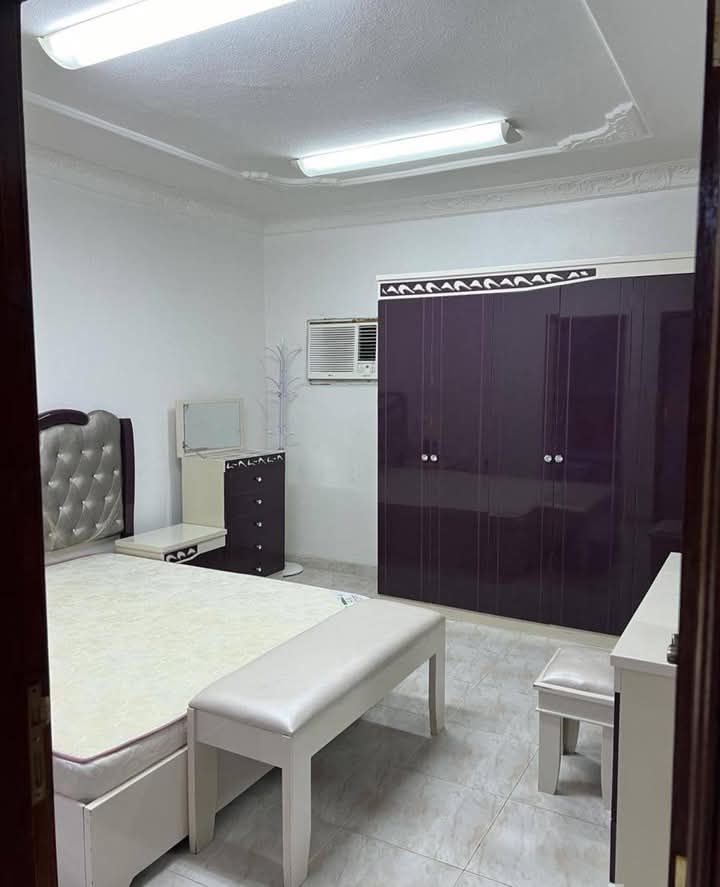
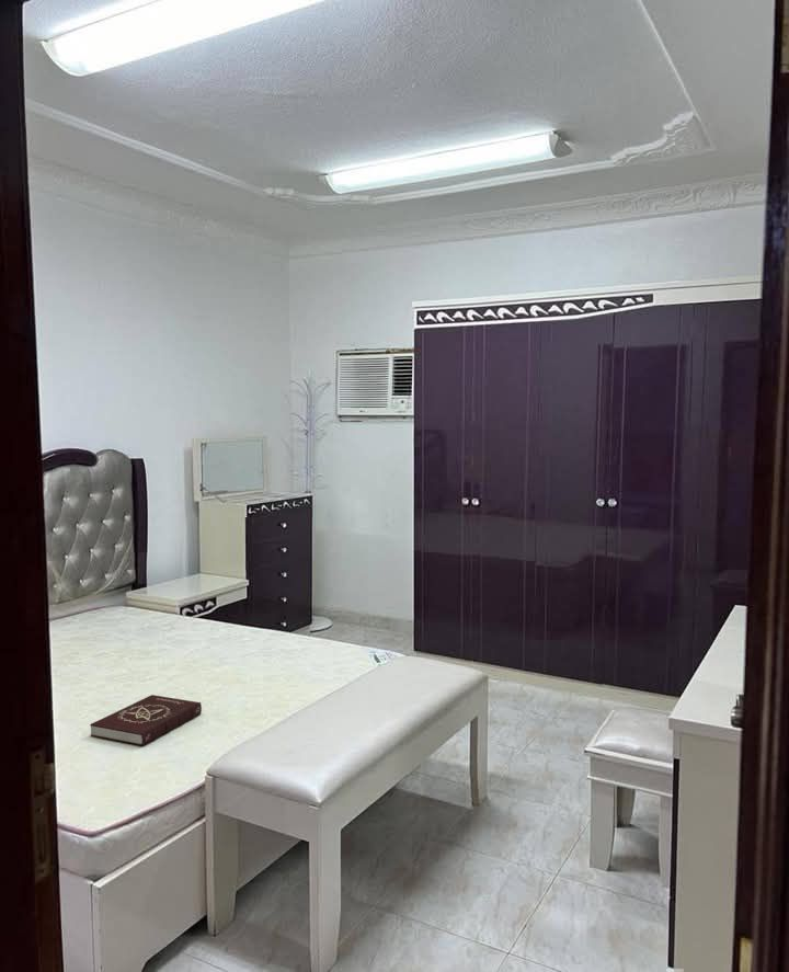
+ book (148, 718)
